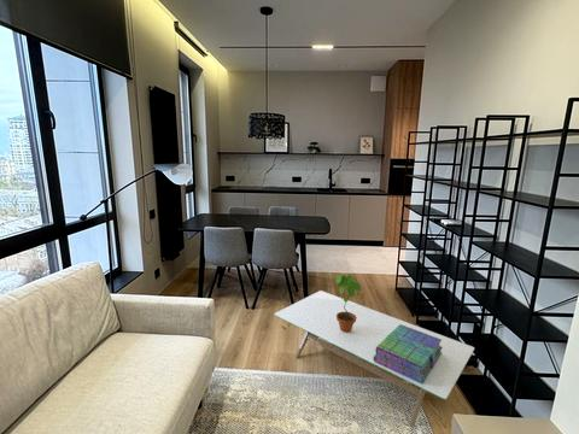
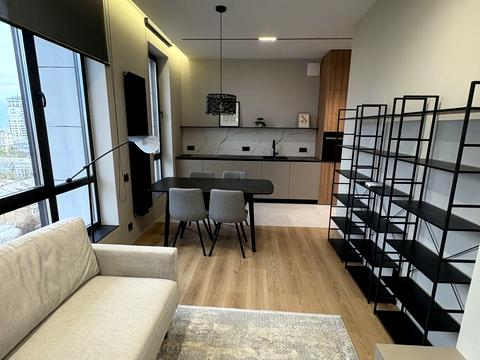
- coffee table (363, 350)
- stack of books (409, 348)
- potted plant (346, 300)
